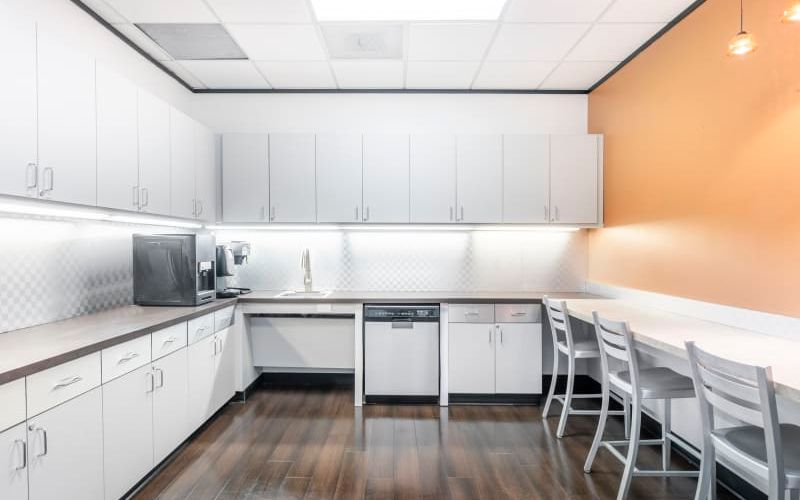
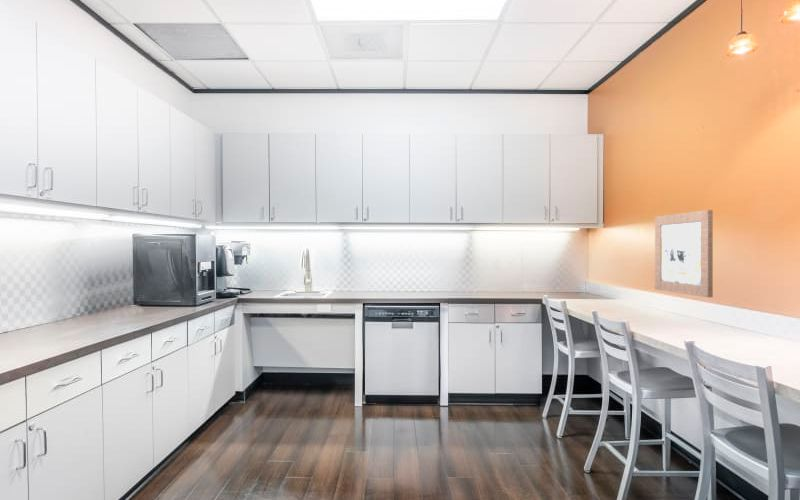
+ wall art (681, 253)
